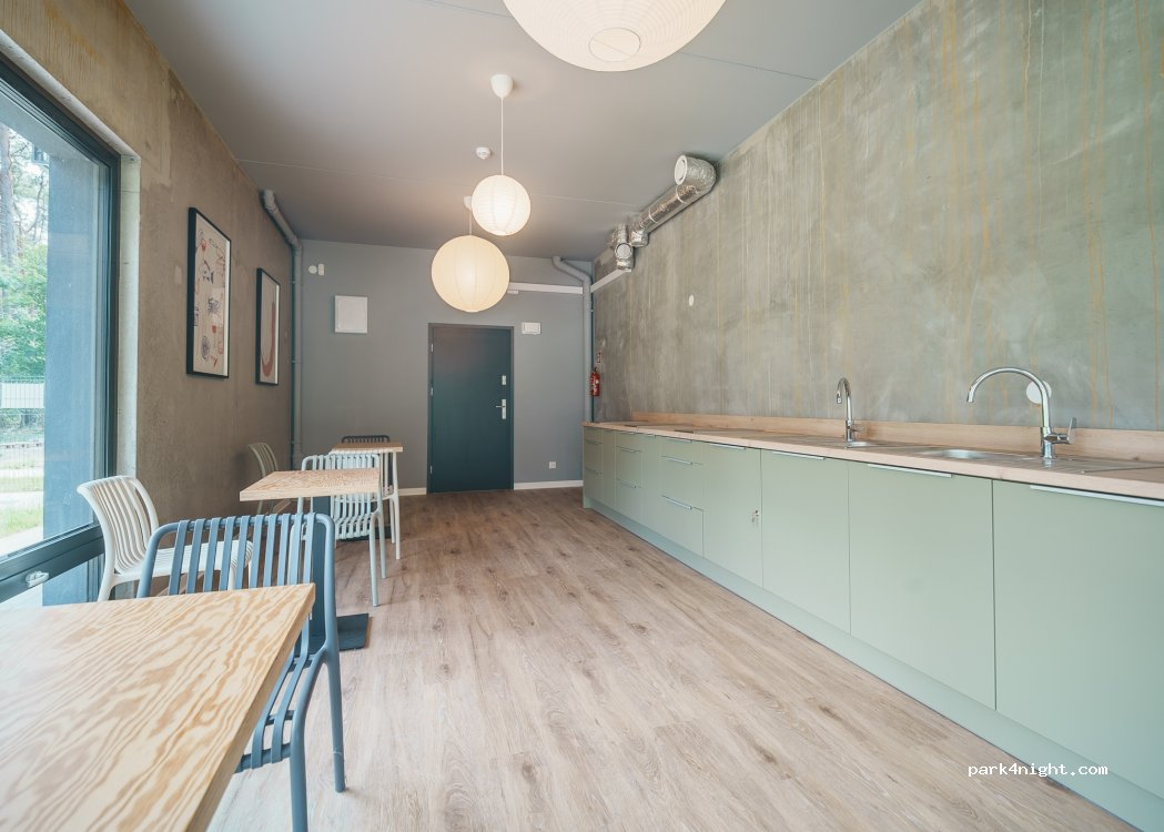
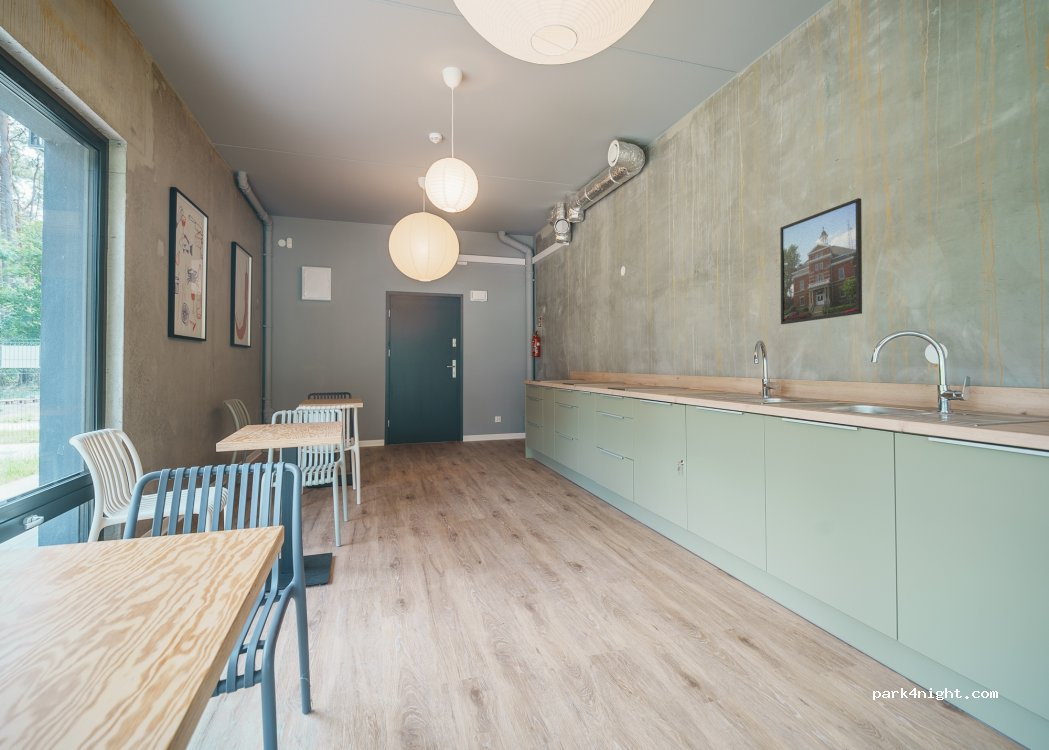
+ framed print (817, 266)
